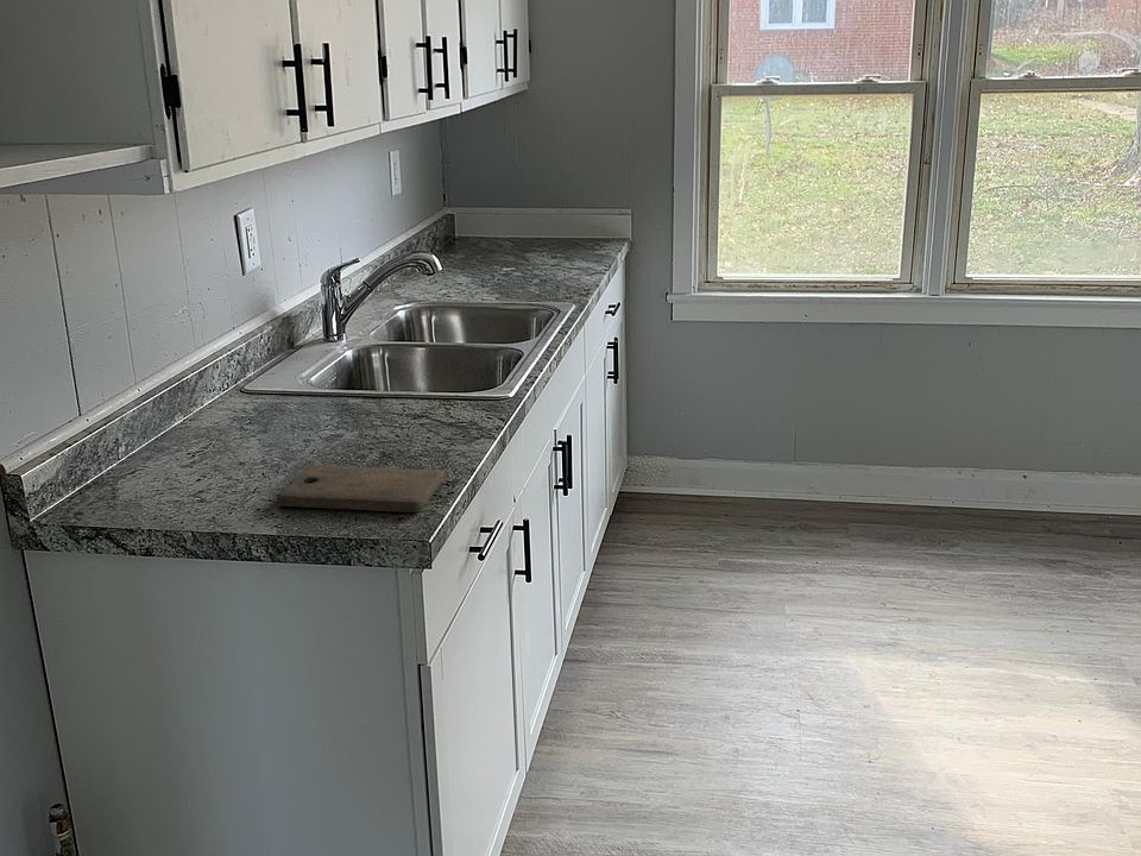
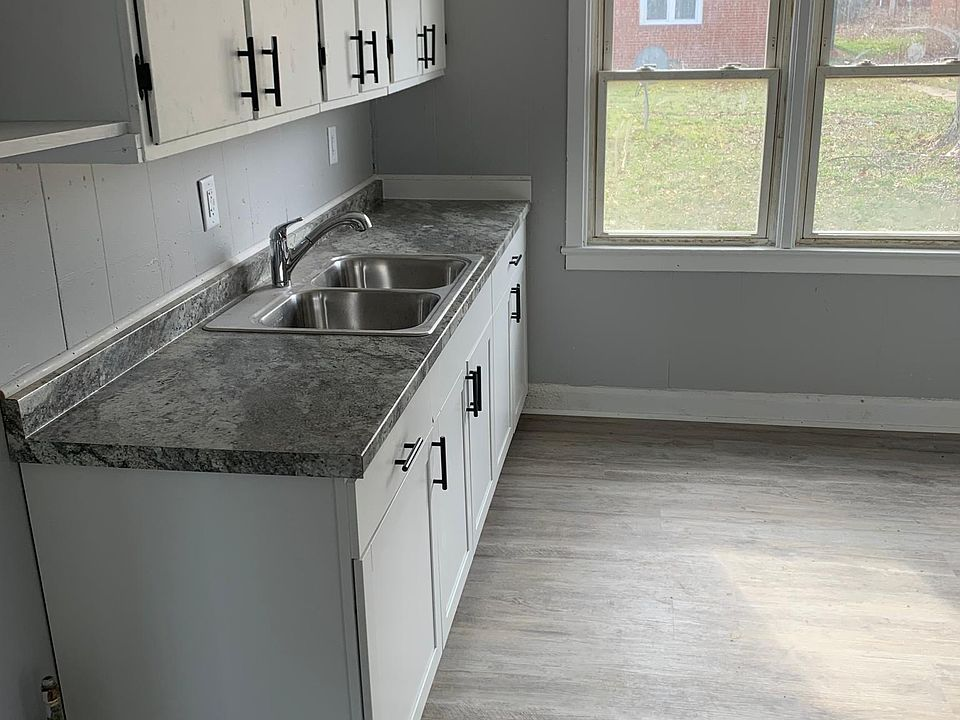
- cutting board (361, 487)
